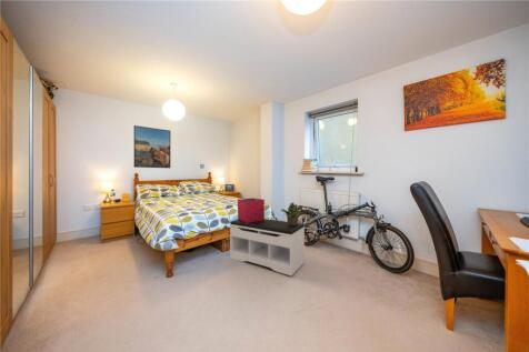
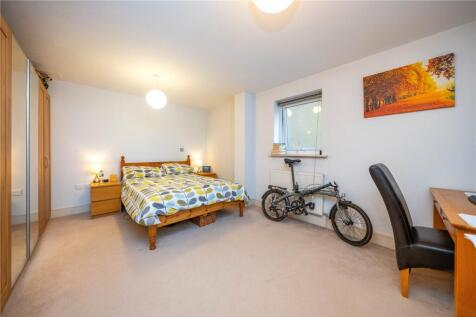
- storage bin (250, 209)
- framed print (152, 148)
- bench (266, 241)
- potted plant (290, 213)
